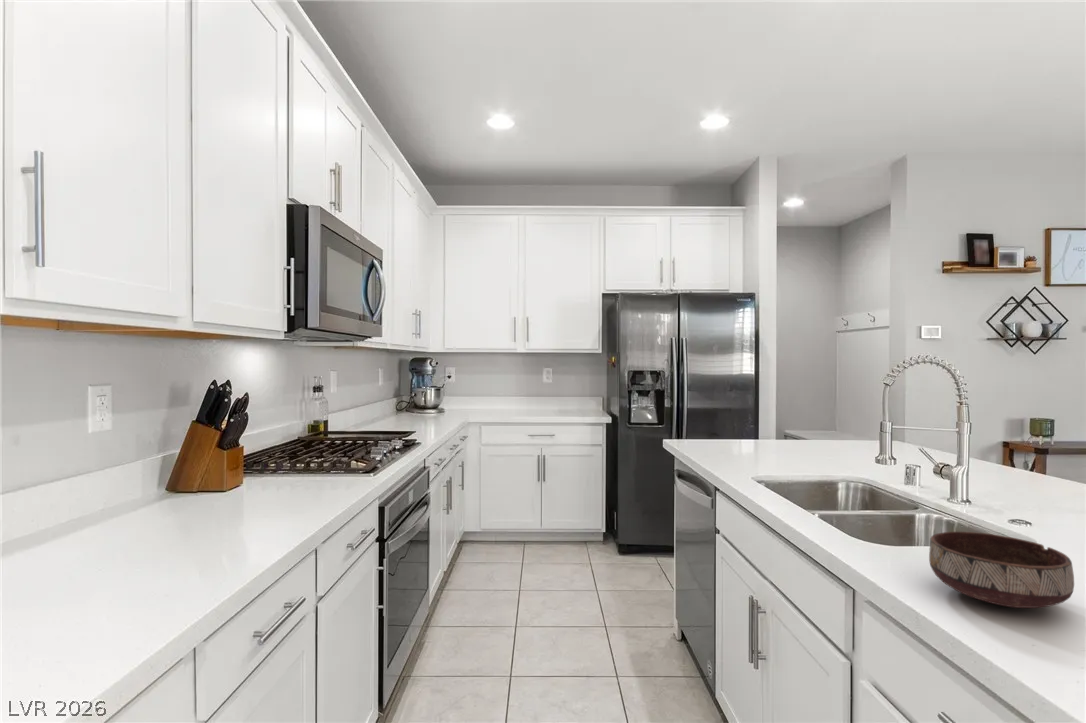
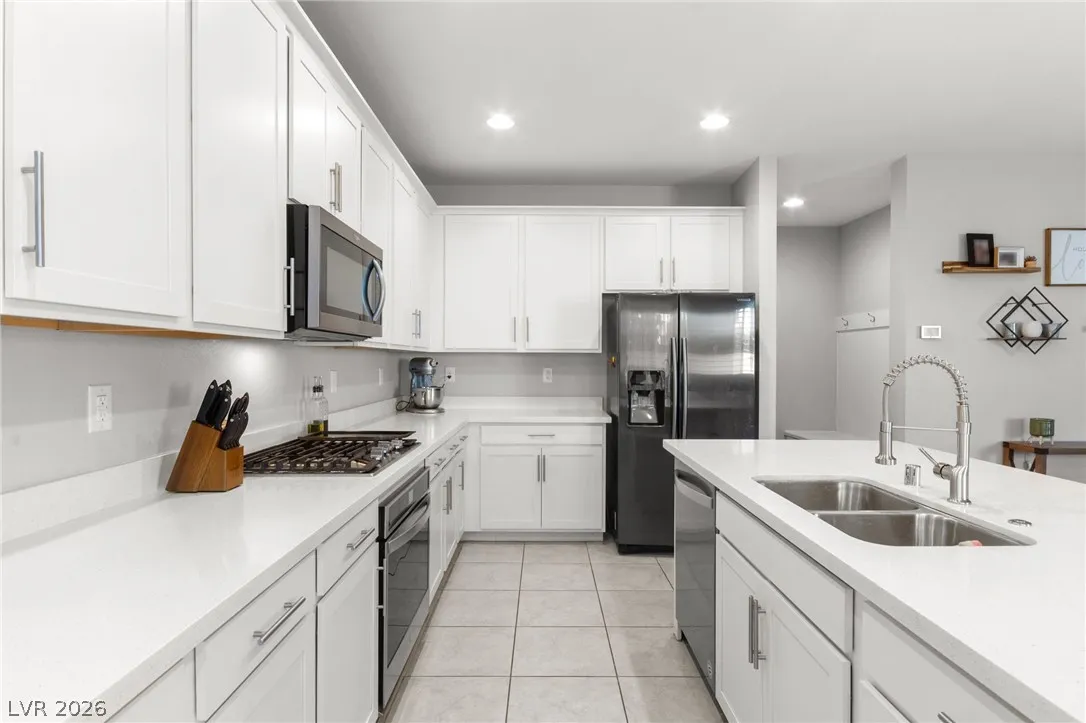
- bowl (996, 572)
